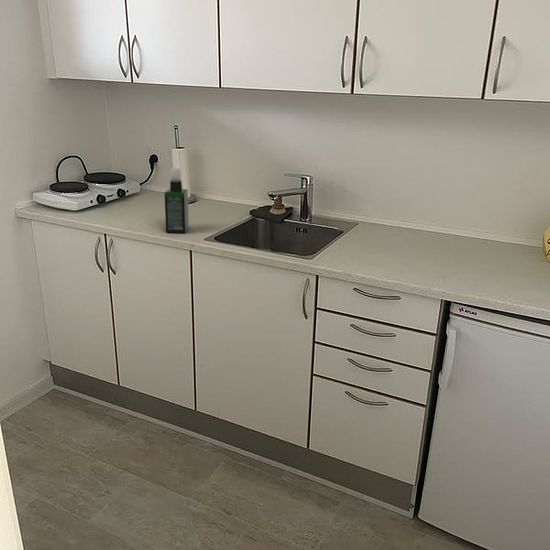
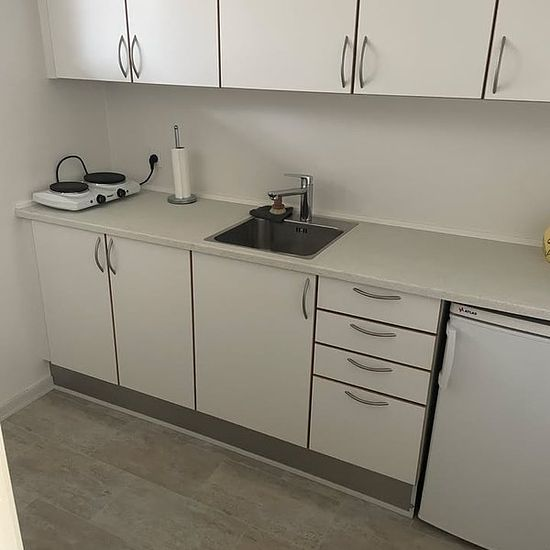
- spray bottle (176, 200)
